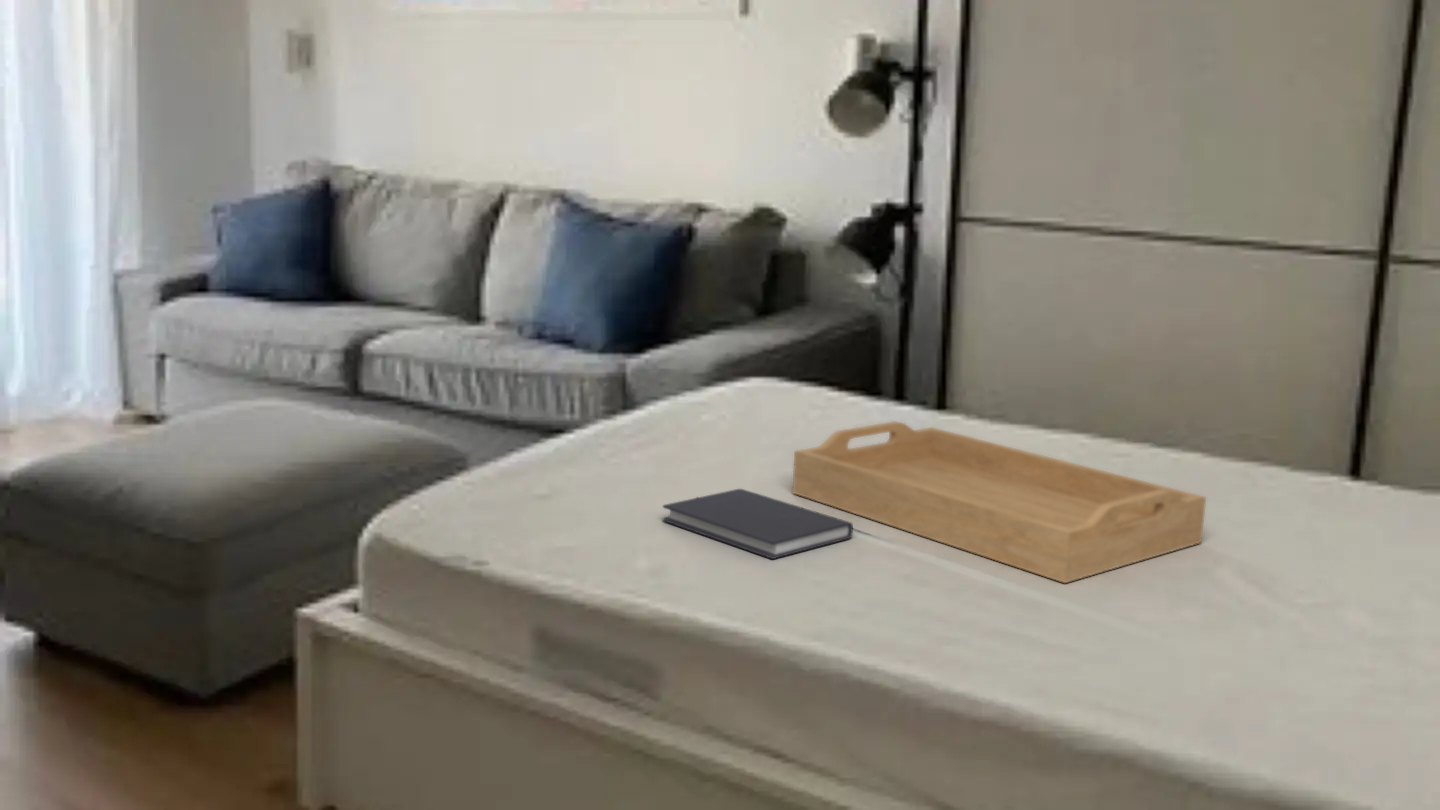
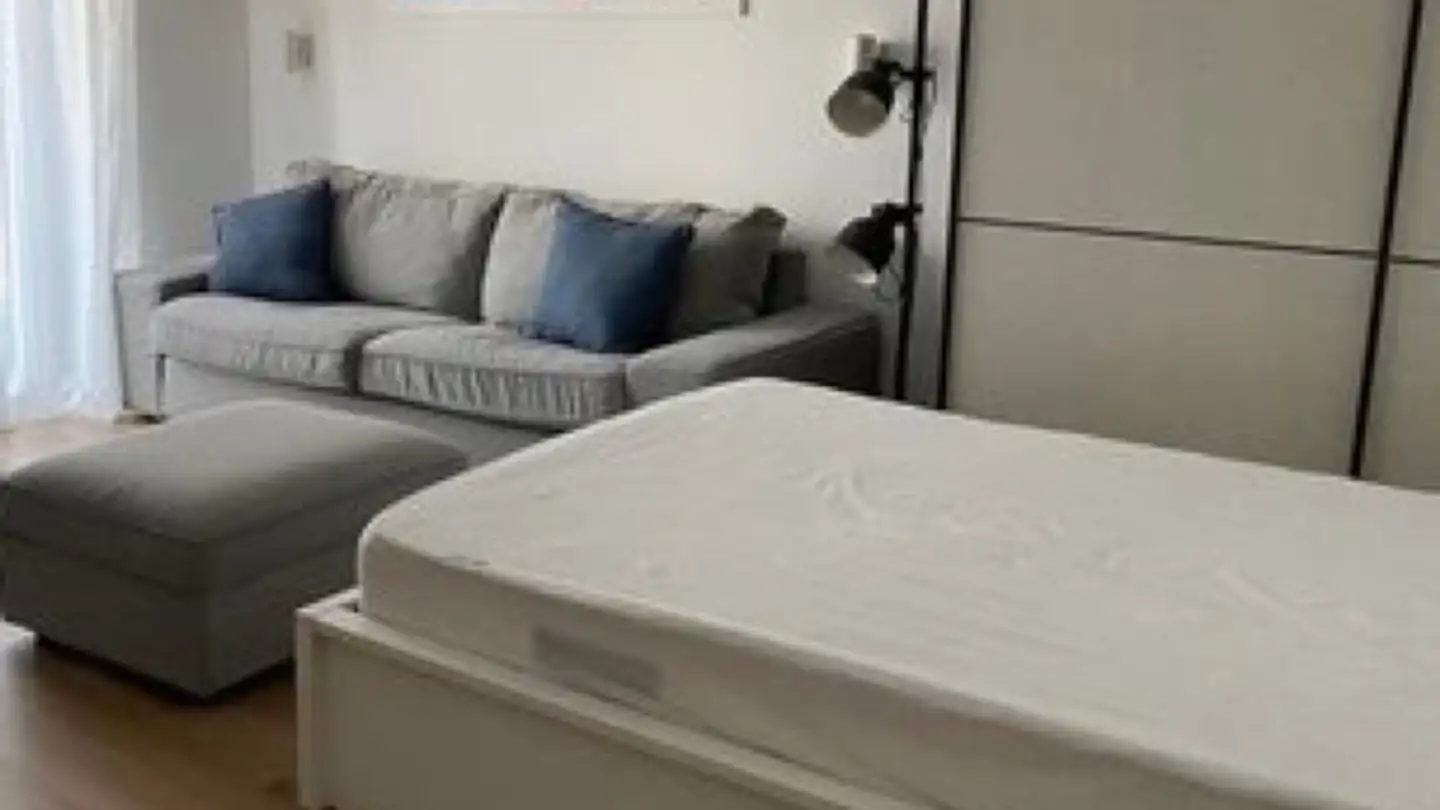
- diary (756, 521)
- serving tray (990, 488)
